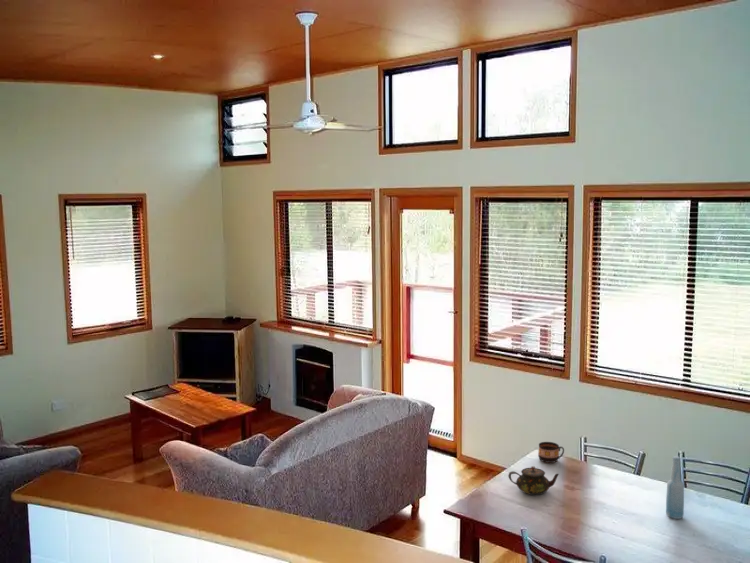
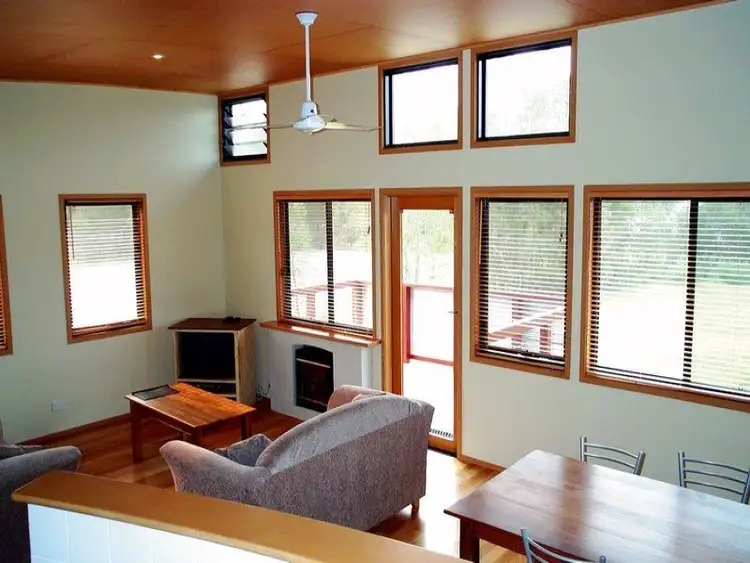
- bottle (675, 486)
- cup (549, 452)
- teapot (533, 478)
